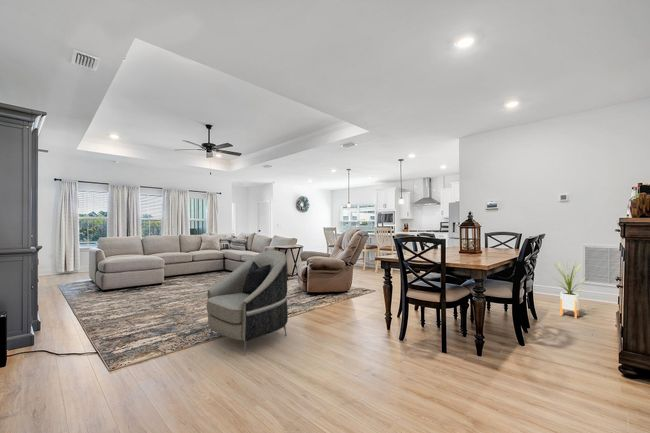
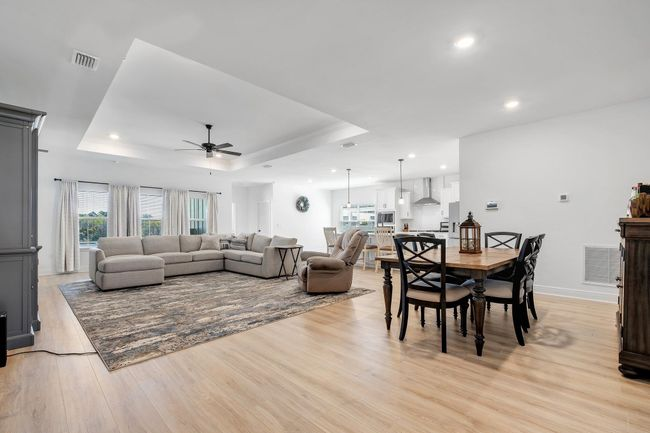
- armchair (250, 286)
- house plant (569, 286)
